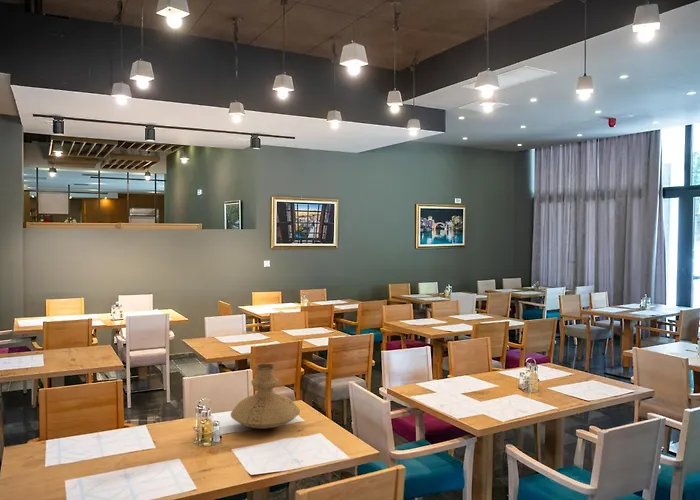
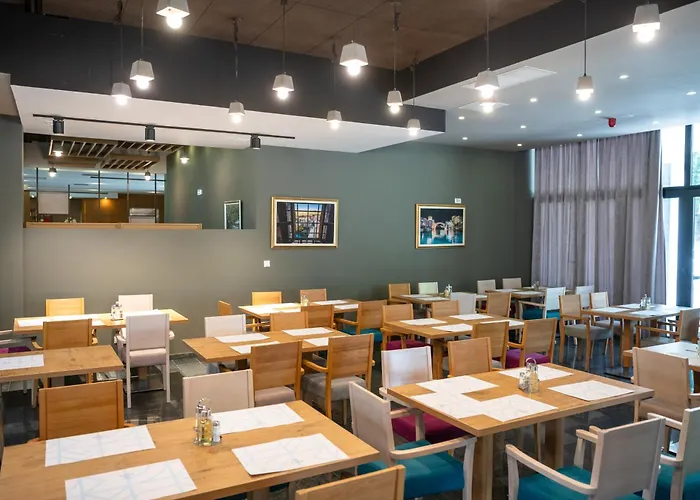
- vase (265, 395)
